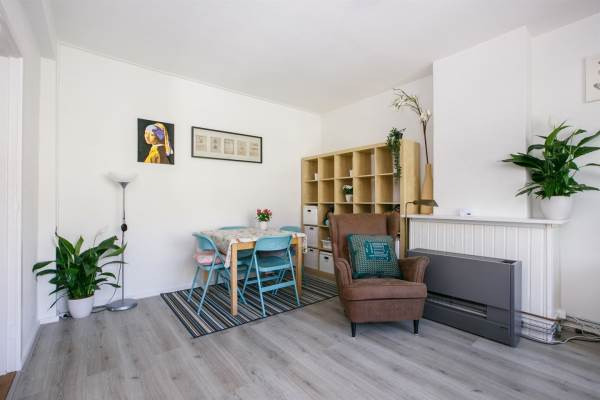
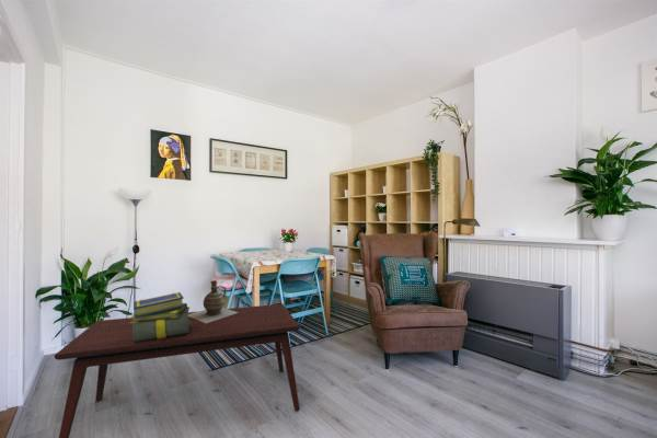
+ coffee table (192, 353)
+ ceramic jug (212, 298)
+ stack of books (161, 314)
